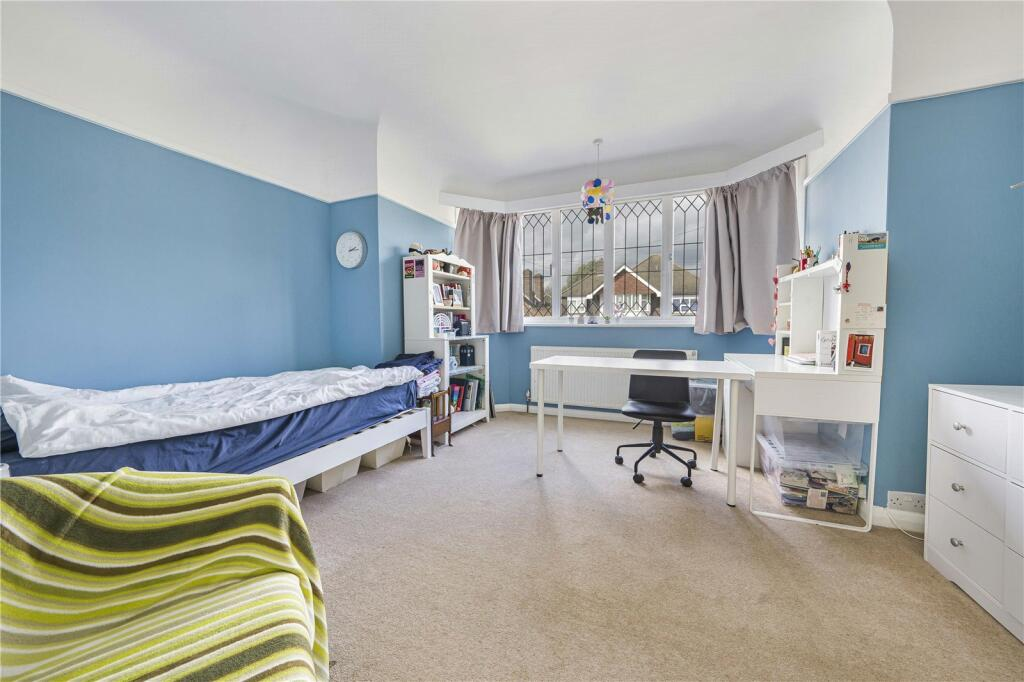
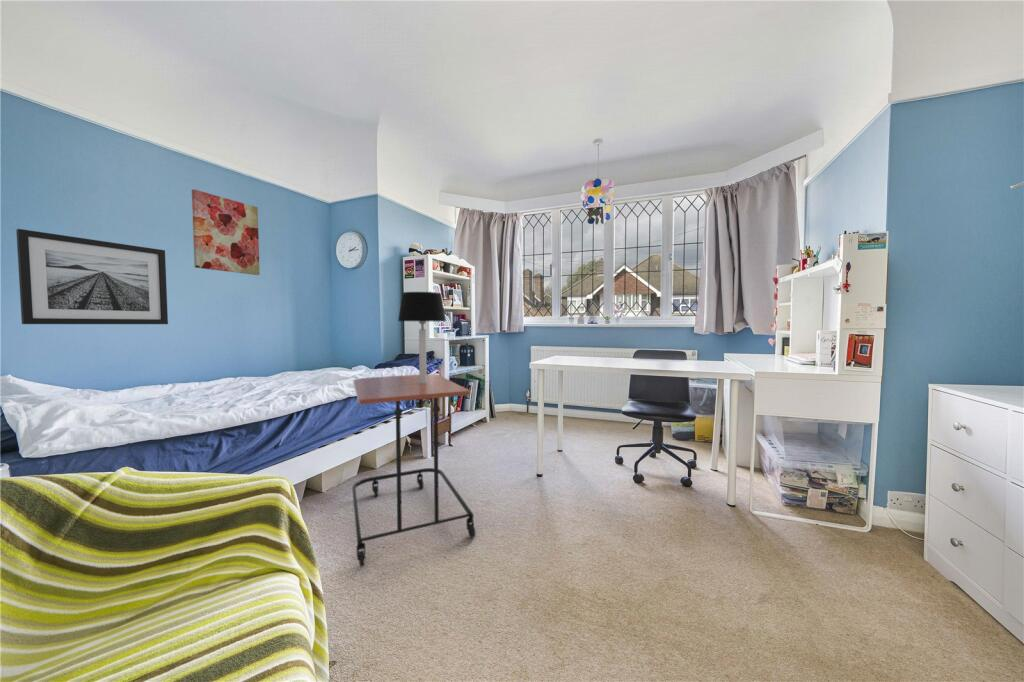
+ wall art (101, 282)
+ side table (400, 450)
+ wall art (228, 235)
+ table lamp (422, 337)
